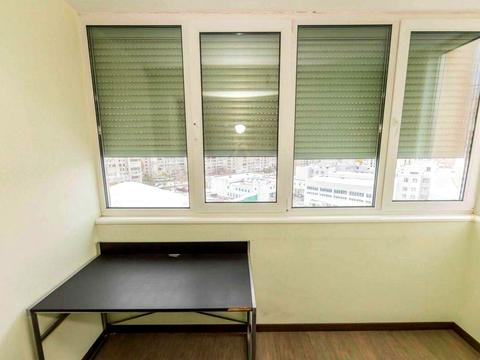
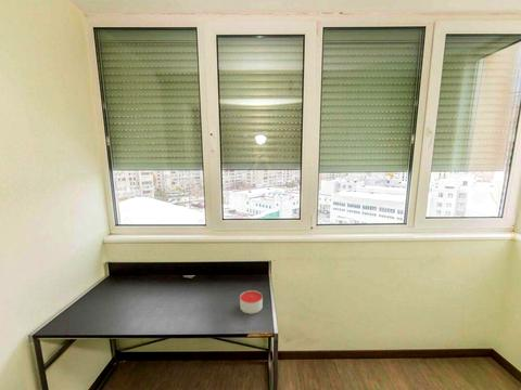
+ candle (251, 301)
